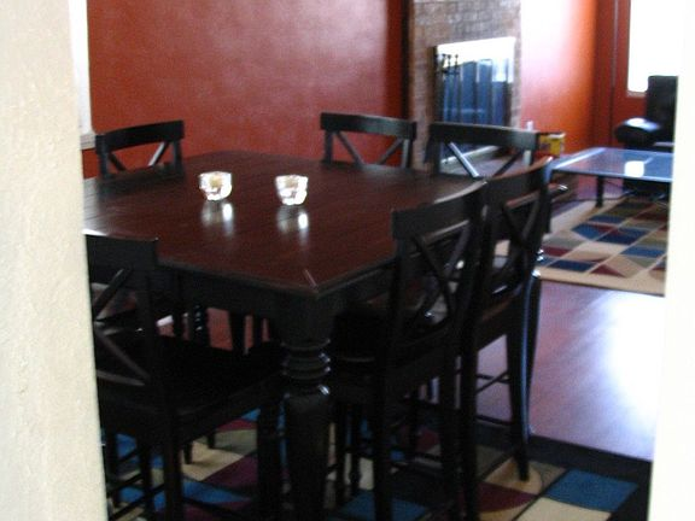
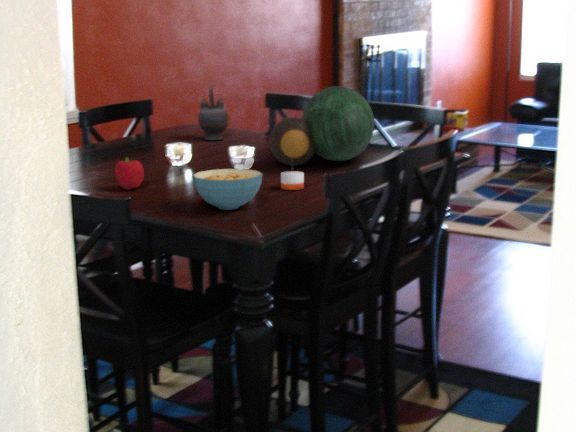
+ candle (292, 172)
+ decorative bowl (322, 123)
+ fruit (129, 172)
+ teapot (213, 112)
+ cereal bowl (227, 191)
